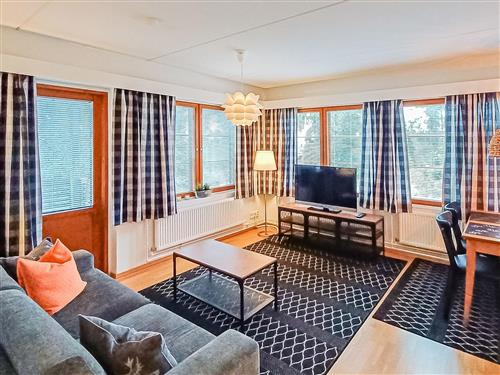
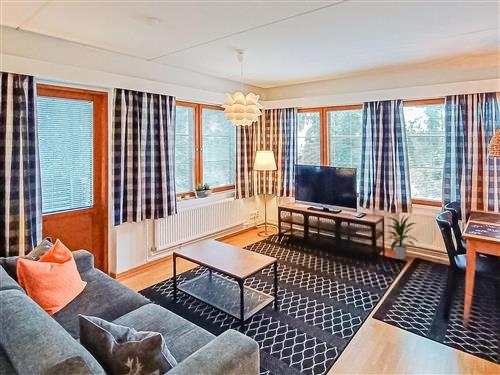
+ indoor plant (399, 235)
